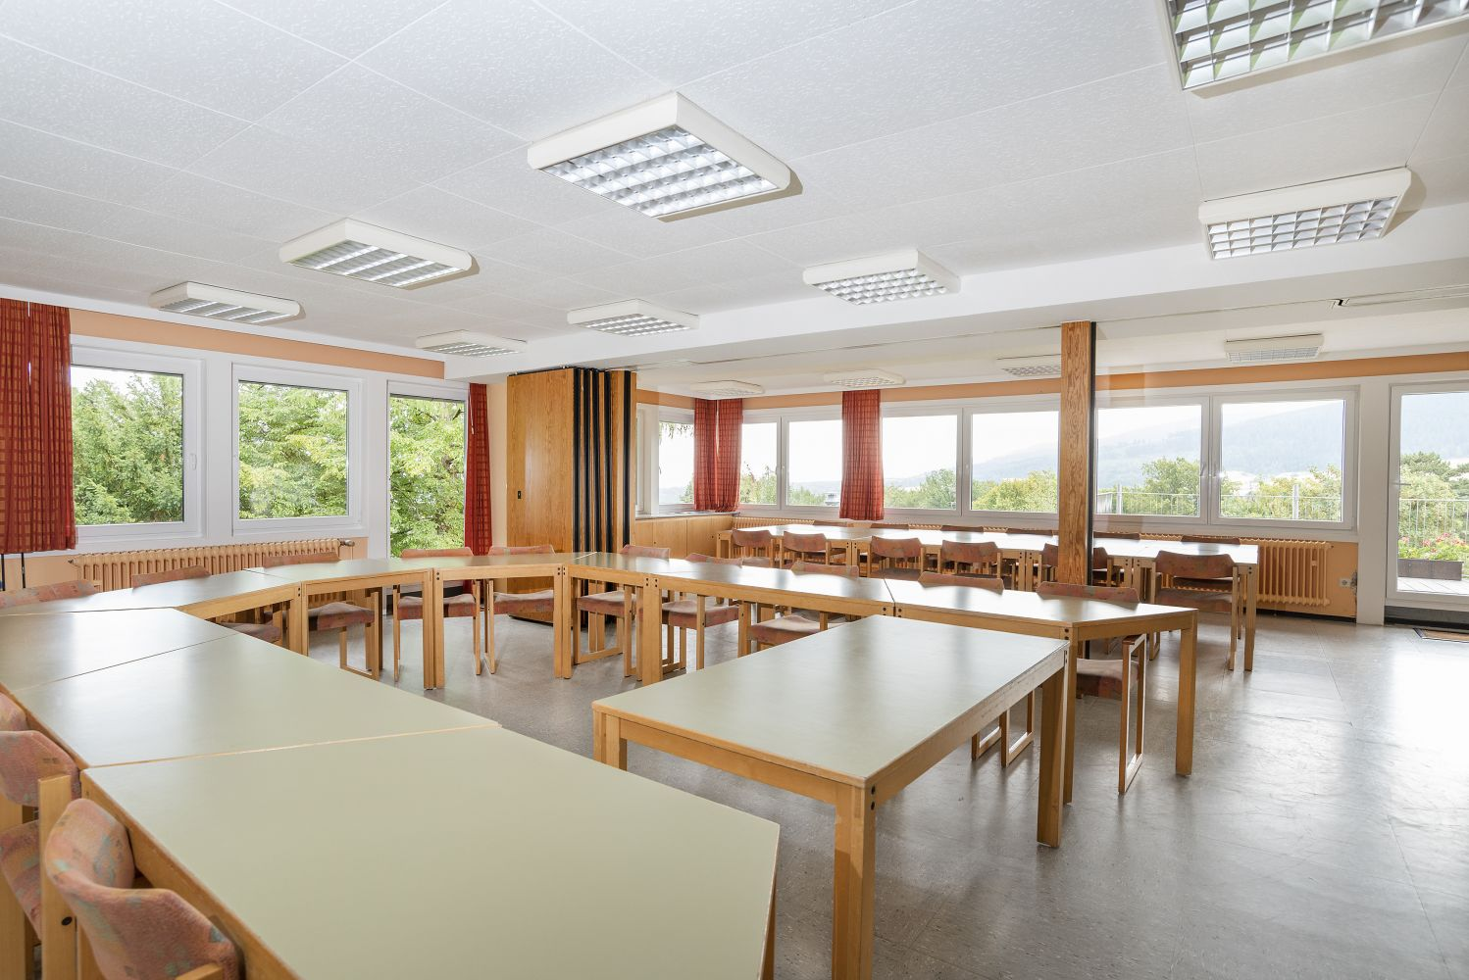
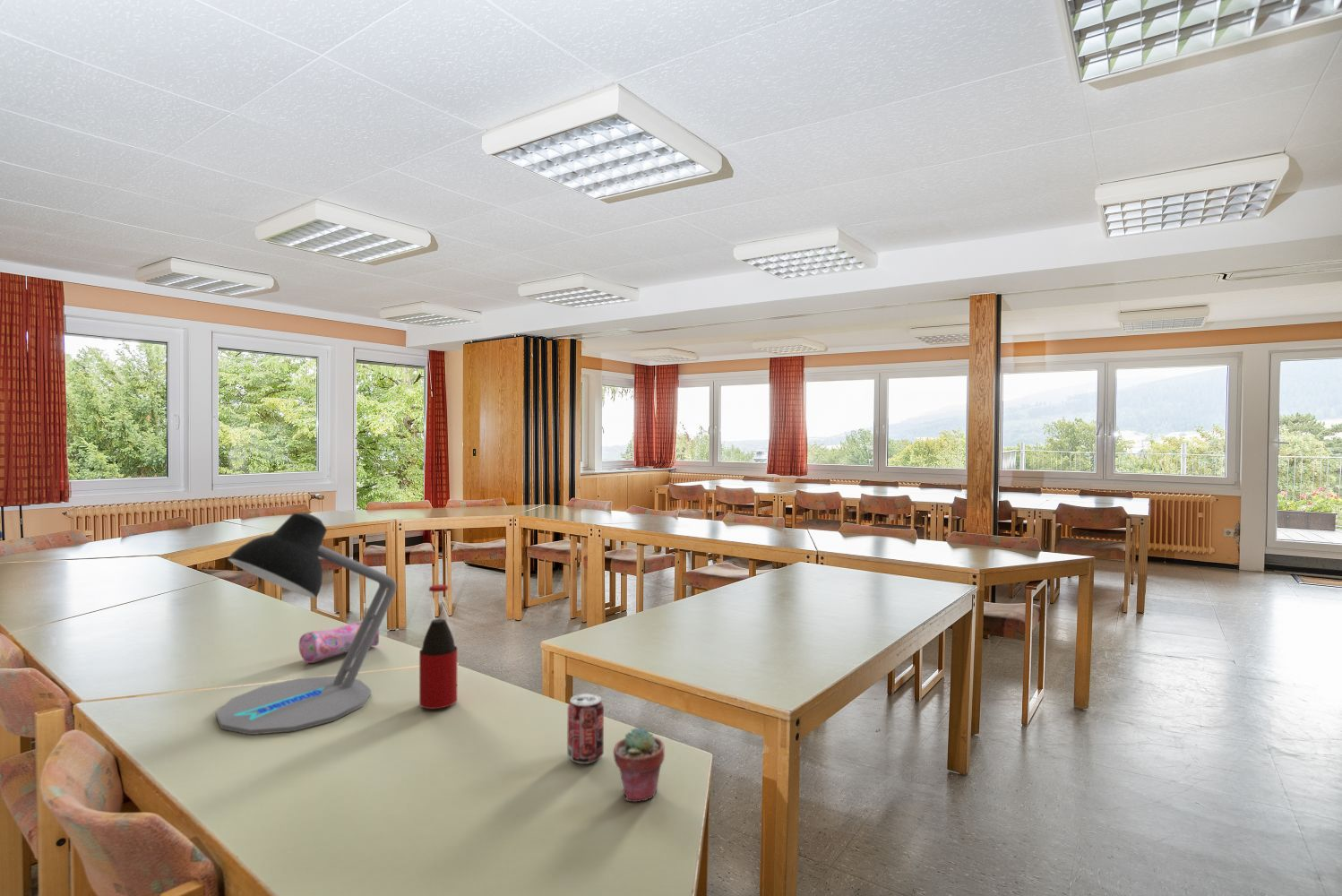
+ pencil case (341, 638)
+ bottle (438, 645)
+ potted succulent (639, 760)
+ beverage can (585, 727)
+ desk lamp (315, 597)
